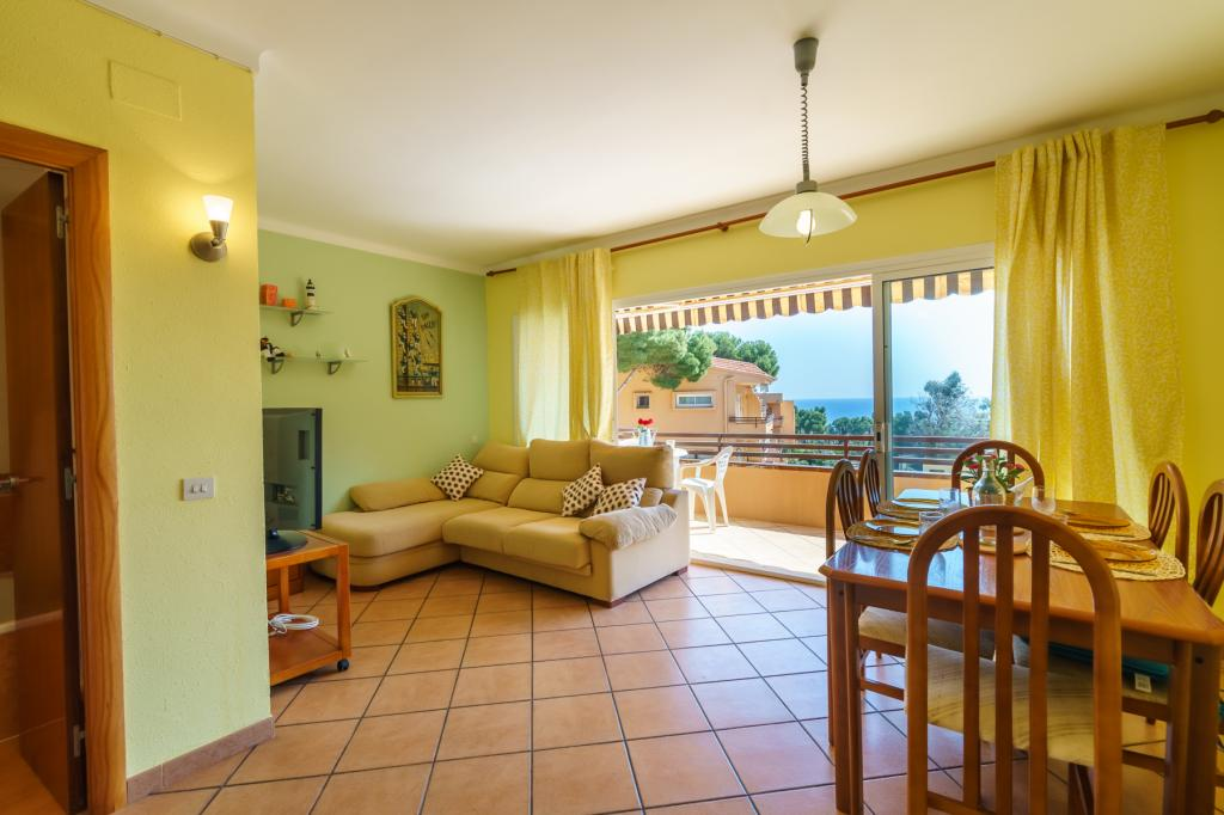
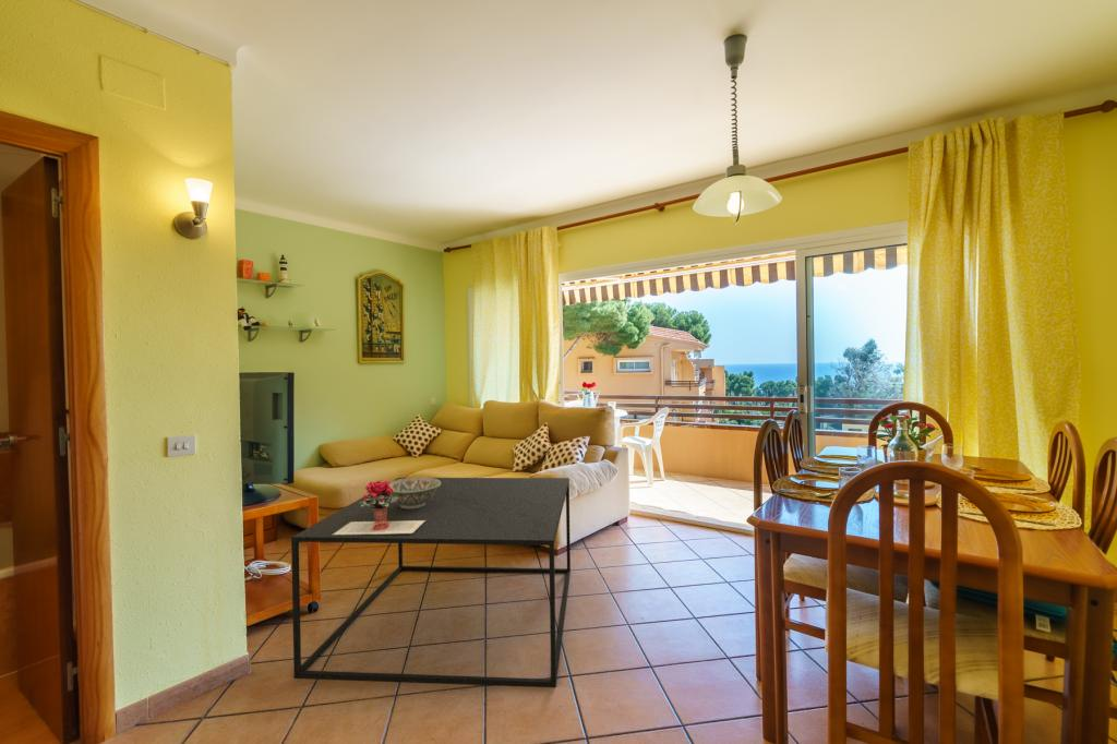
+ decorative bowl (412, 494)
+ coffee table (458, 567)
+ potted flower (380, 503)
